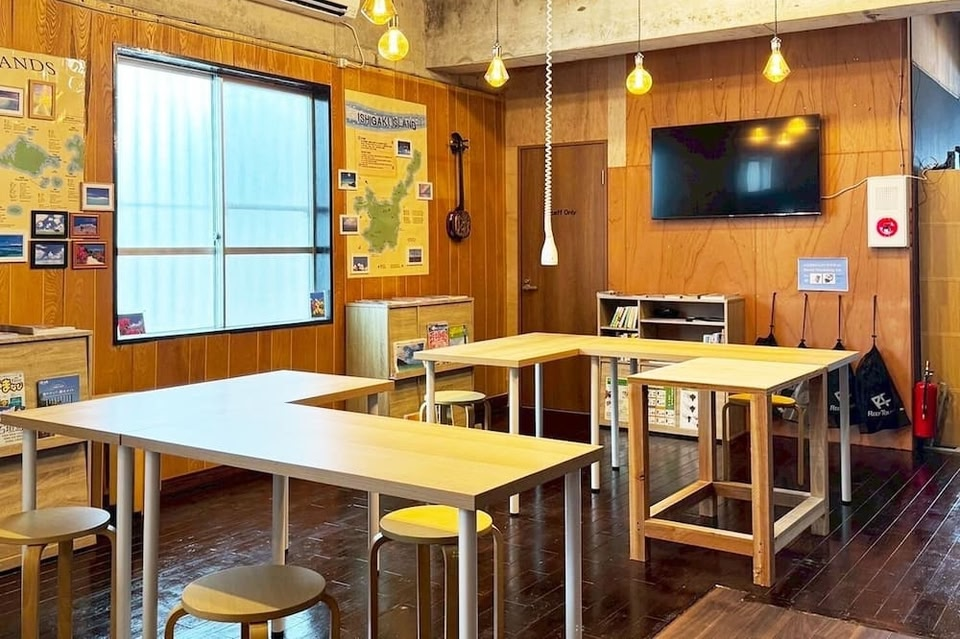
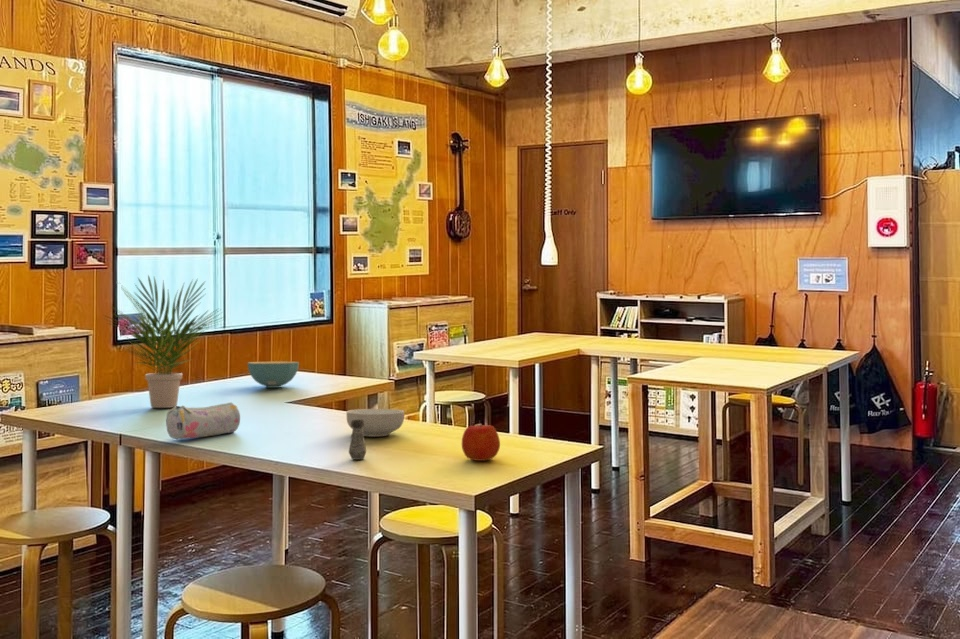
+ cereal bowl (375, 422)
+ cereal bowl (273, 374)
+ potted plant (164, 341)
+ pencil case (203, 419)
+ salt shaker (357, 439)
+ apple (480, 440)
